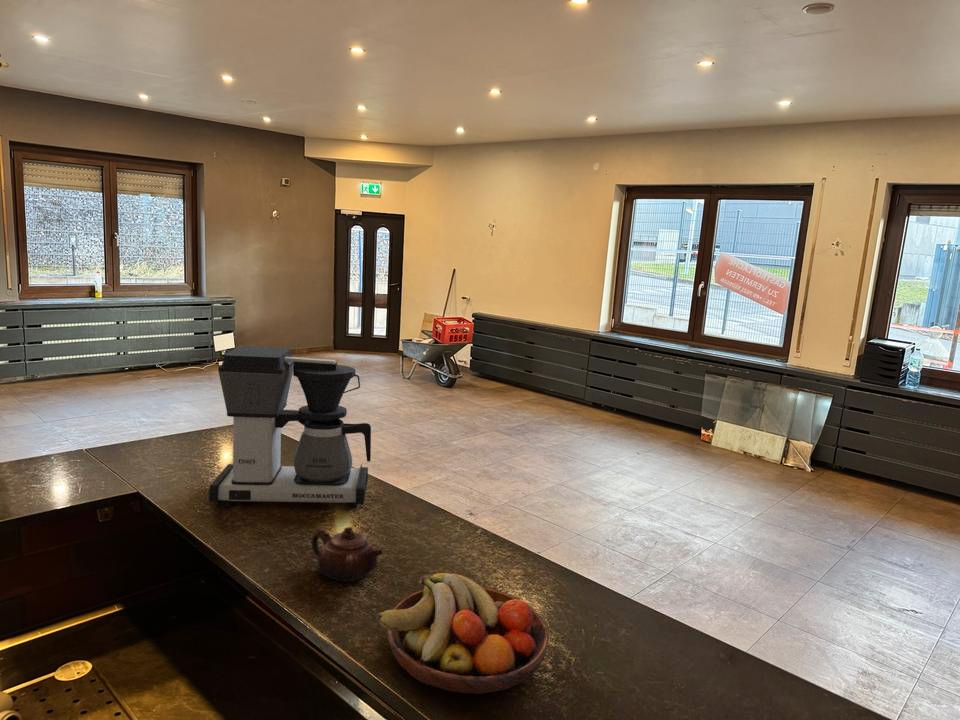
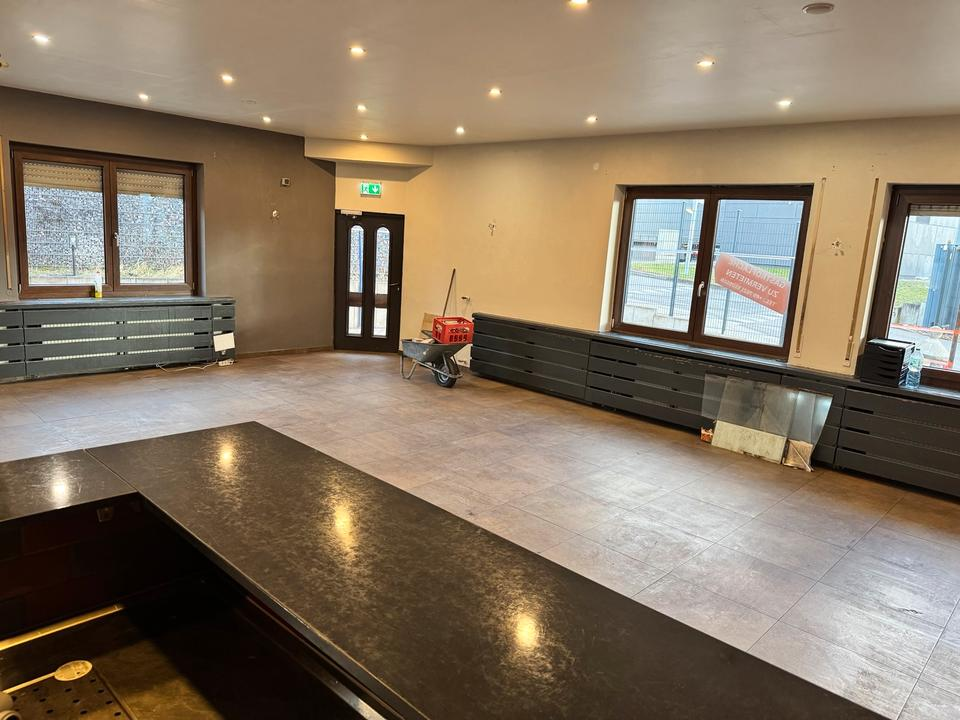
- coffee maker (299, 422)
- teapot (346, 548)
- fruit bowl (467, 620)
